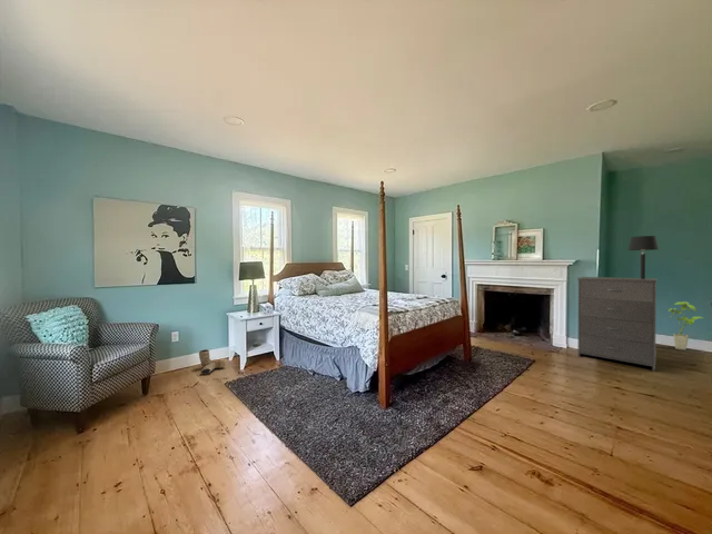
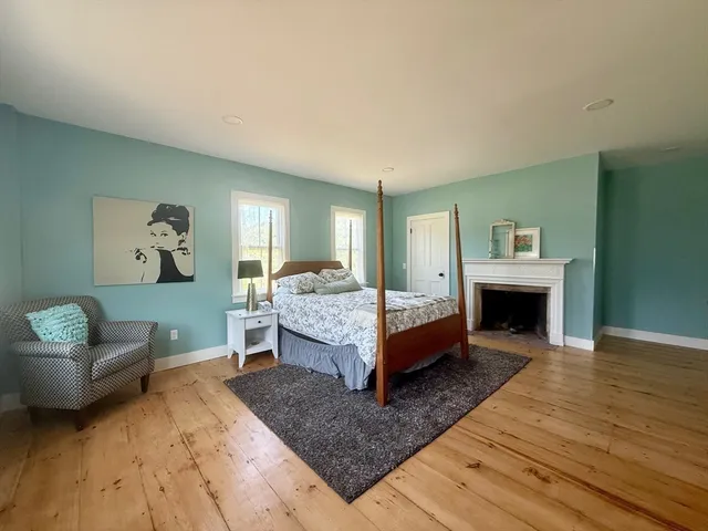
- house plant (685, 325)
- table lamp (642, 257)
- boots (211, 360)
- dresser (615, 318)
